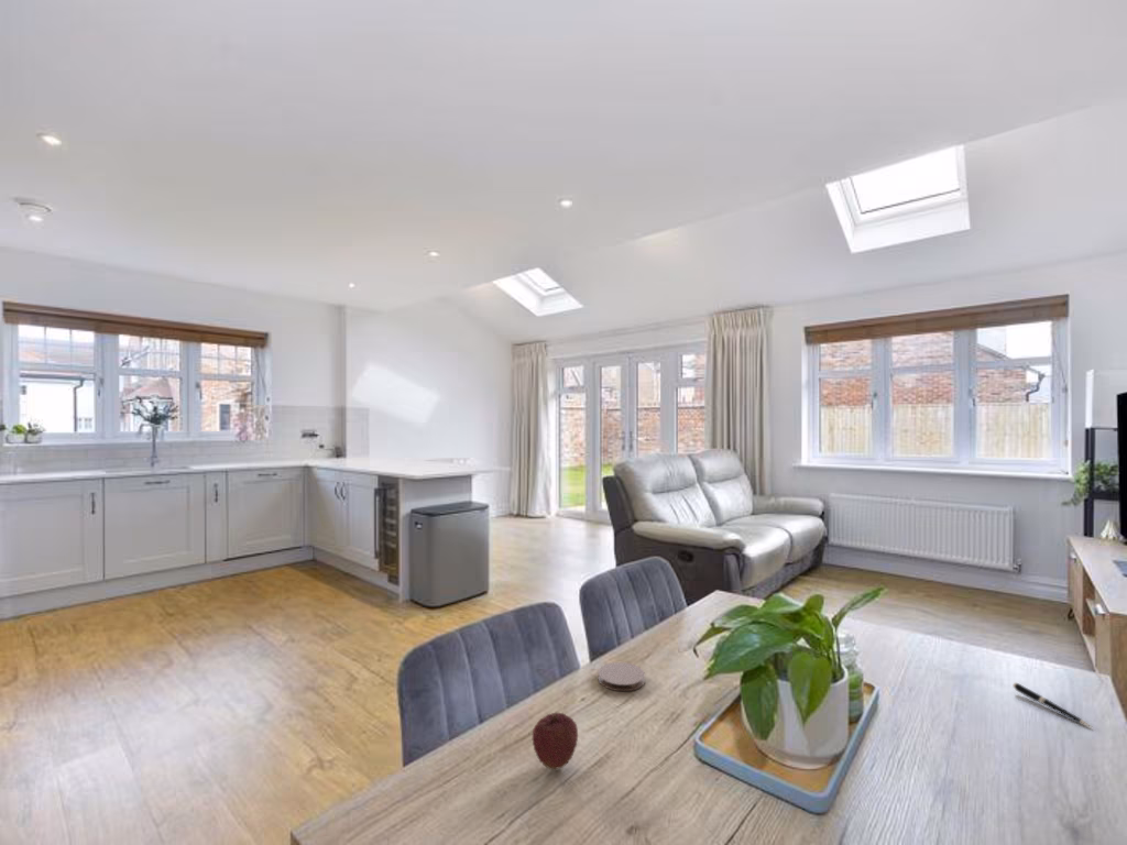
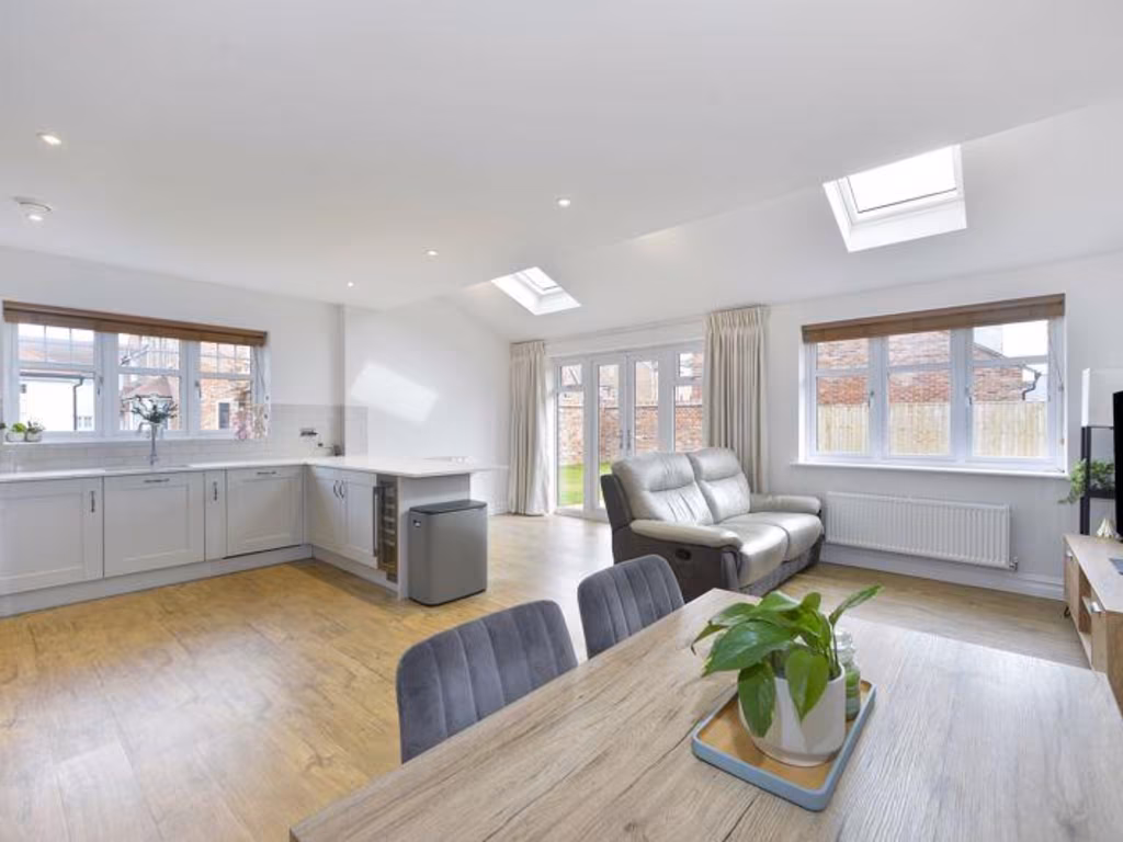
- coaster (621, 676)
- pen (1051, 704)
- fruit (555, 739)
